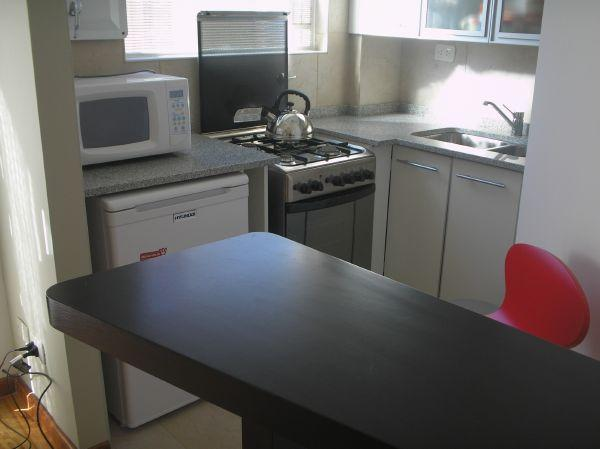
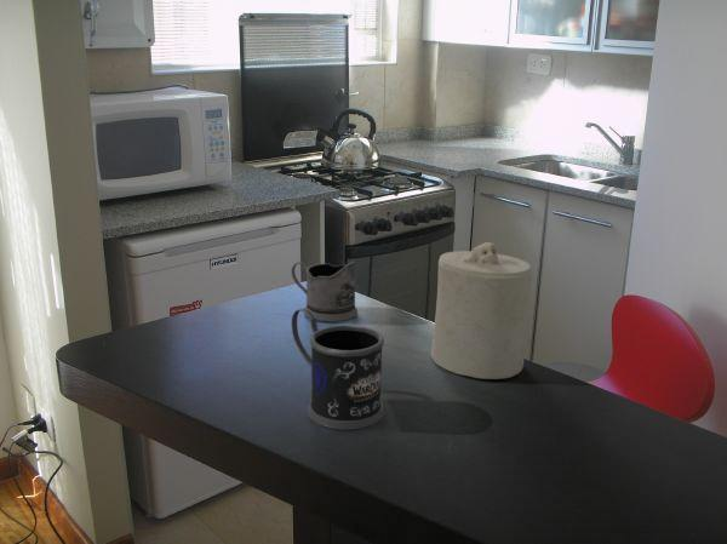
+ tea glass holder (322, 284)
+ candle (479, 302)
+ mug (332, 362)
